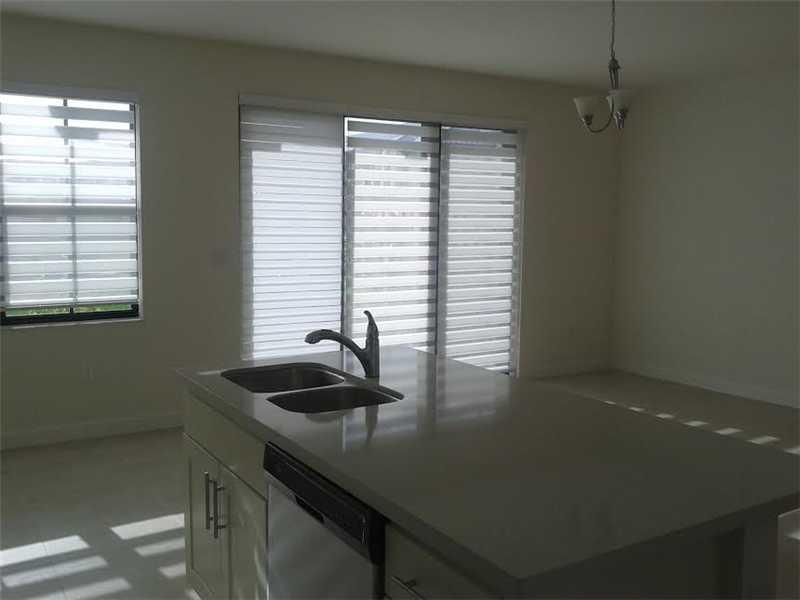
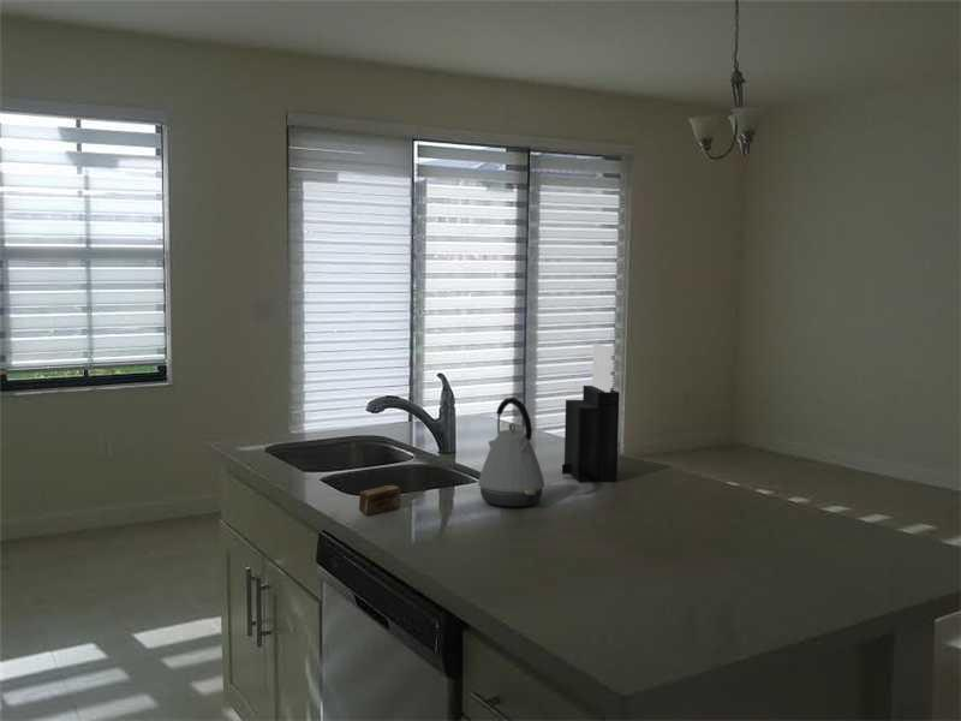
+ soap bar (380, 499)
+ knife block (586, 410)
+ kettle (511, 448)
